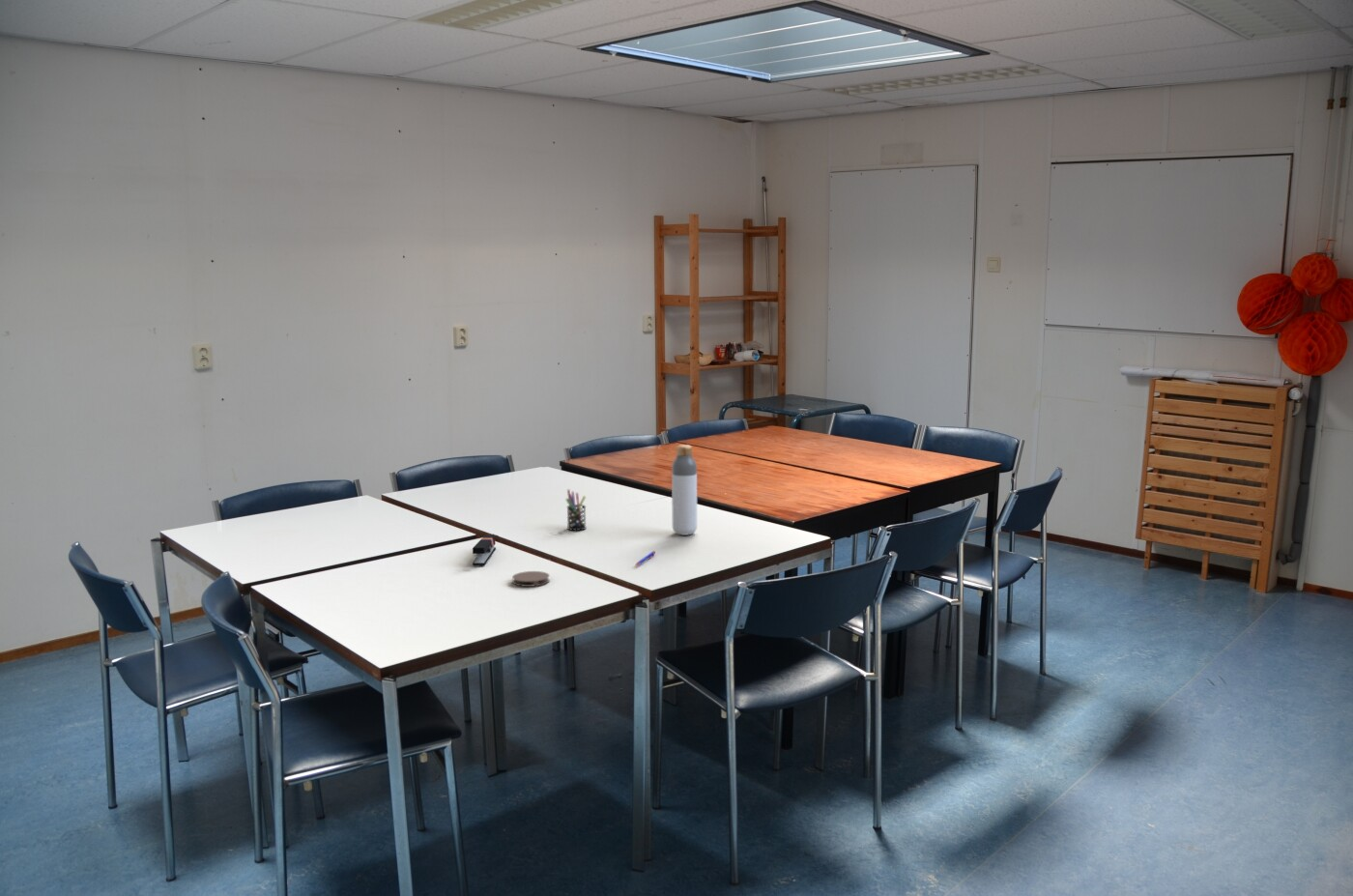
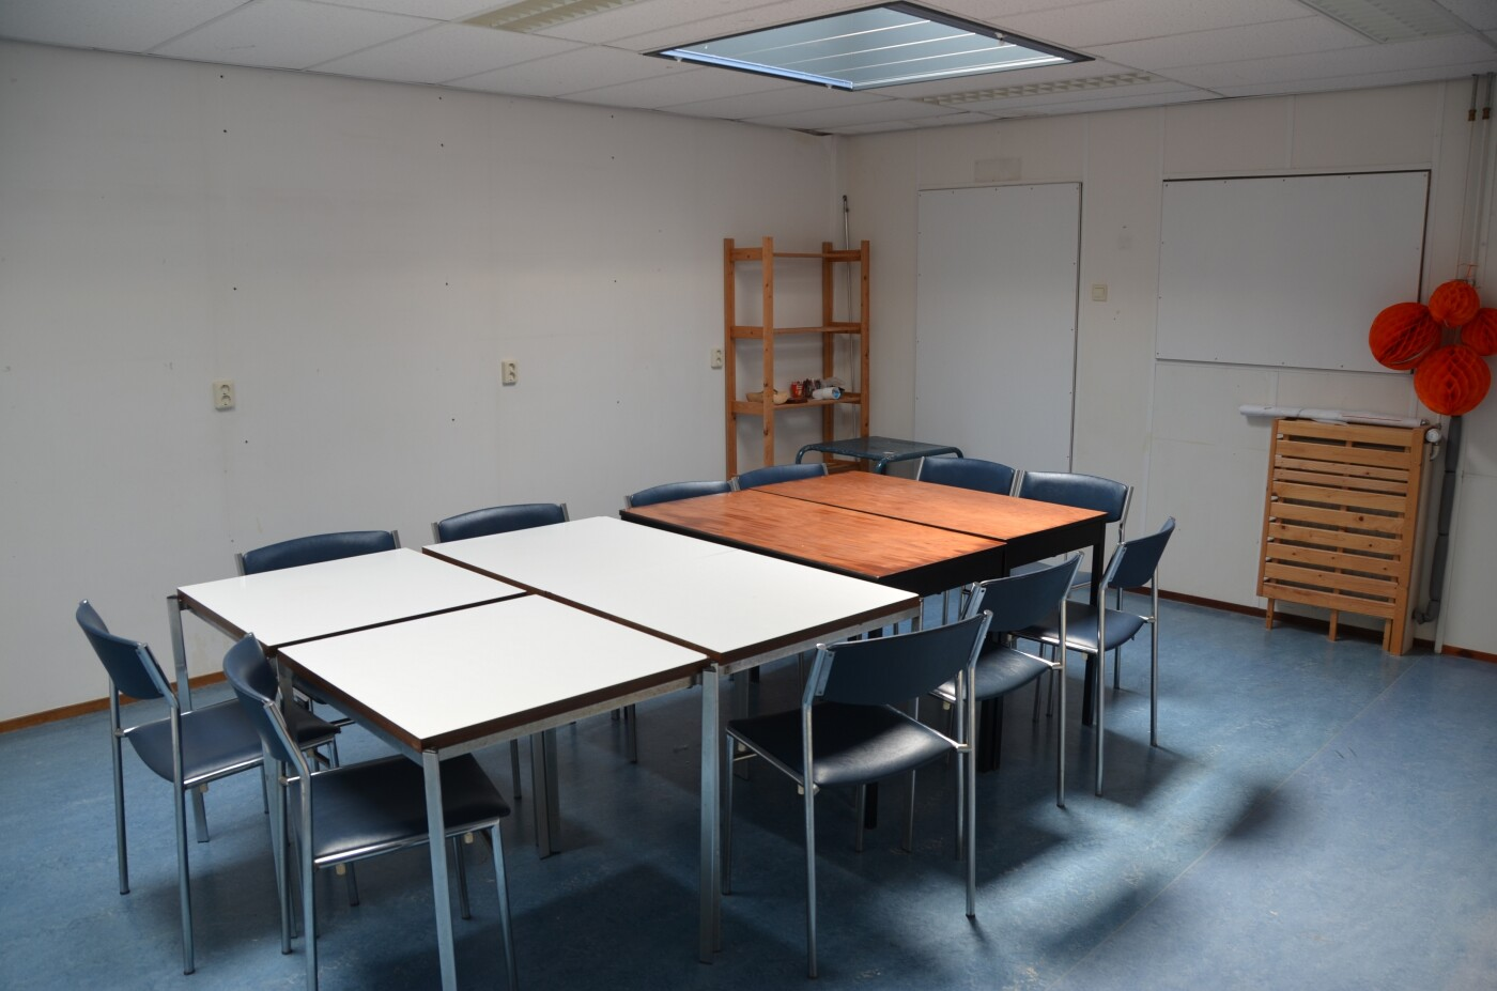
- pen holder (574, 509)
- pen (645, 558)
- stapler (484, 548)
- coaster (531, 578)
- bottle (684, 489)
